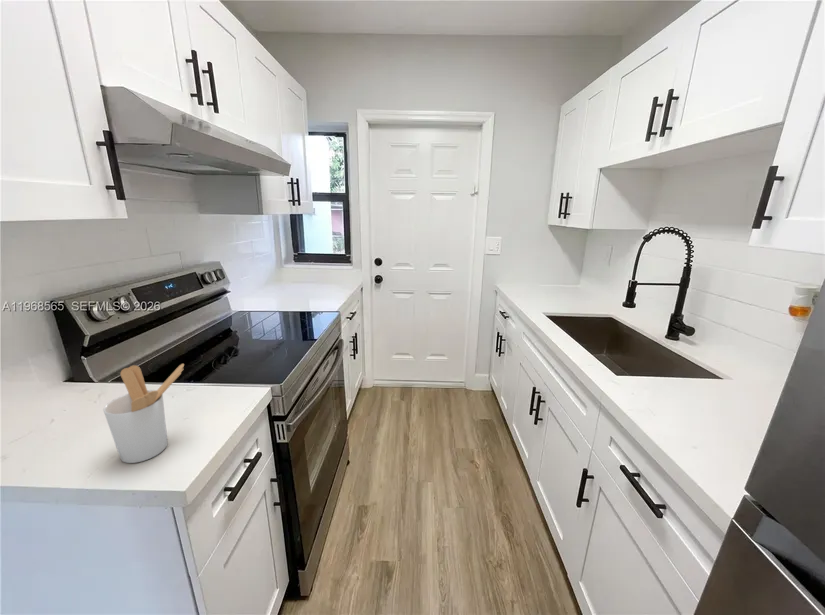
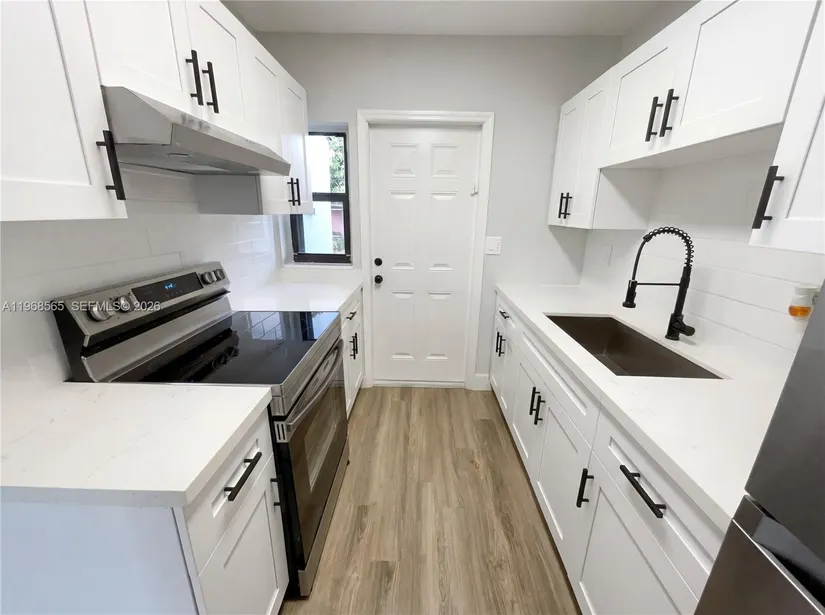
- utensil holder (152, 409)
